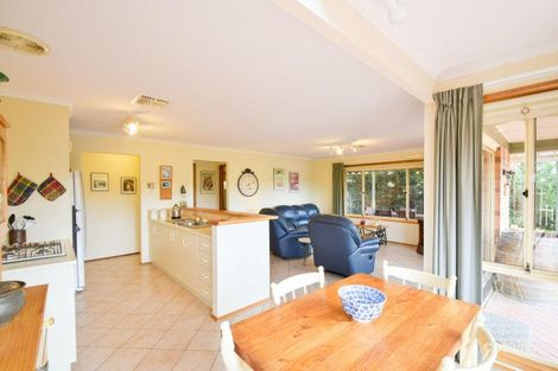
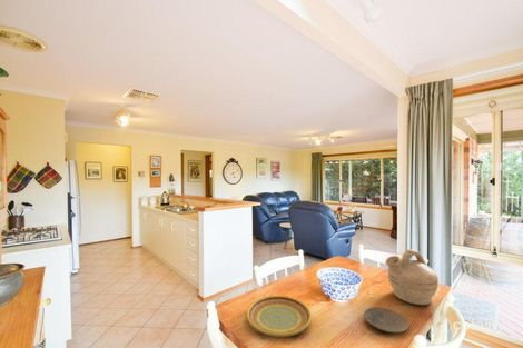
+ teapot (408, 272)
+ plate (278, 316)
+ plate (385, 321)
